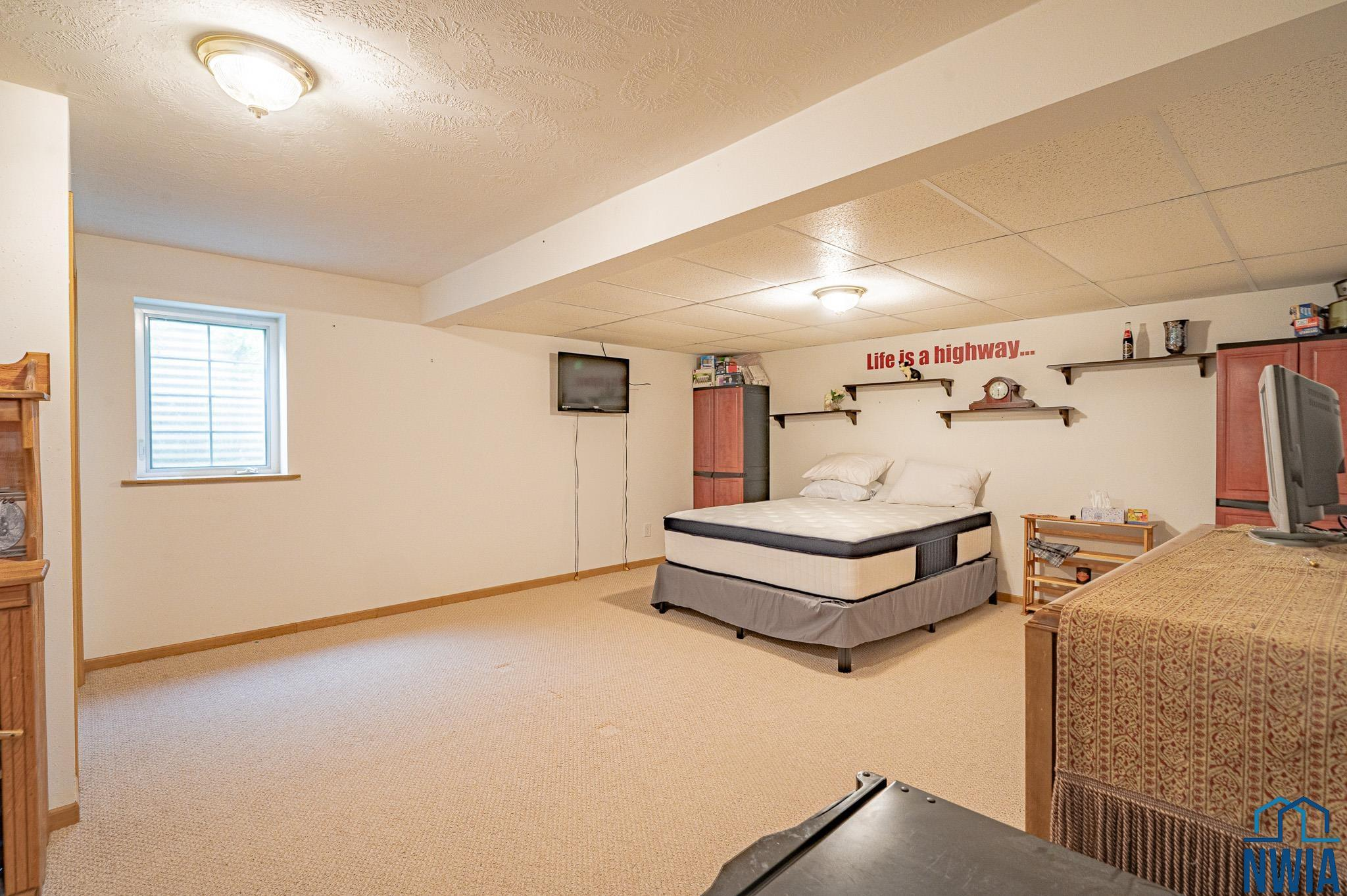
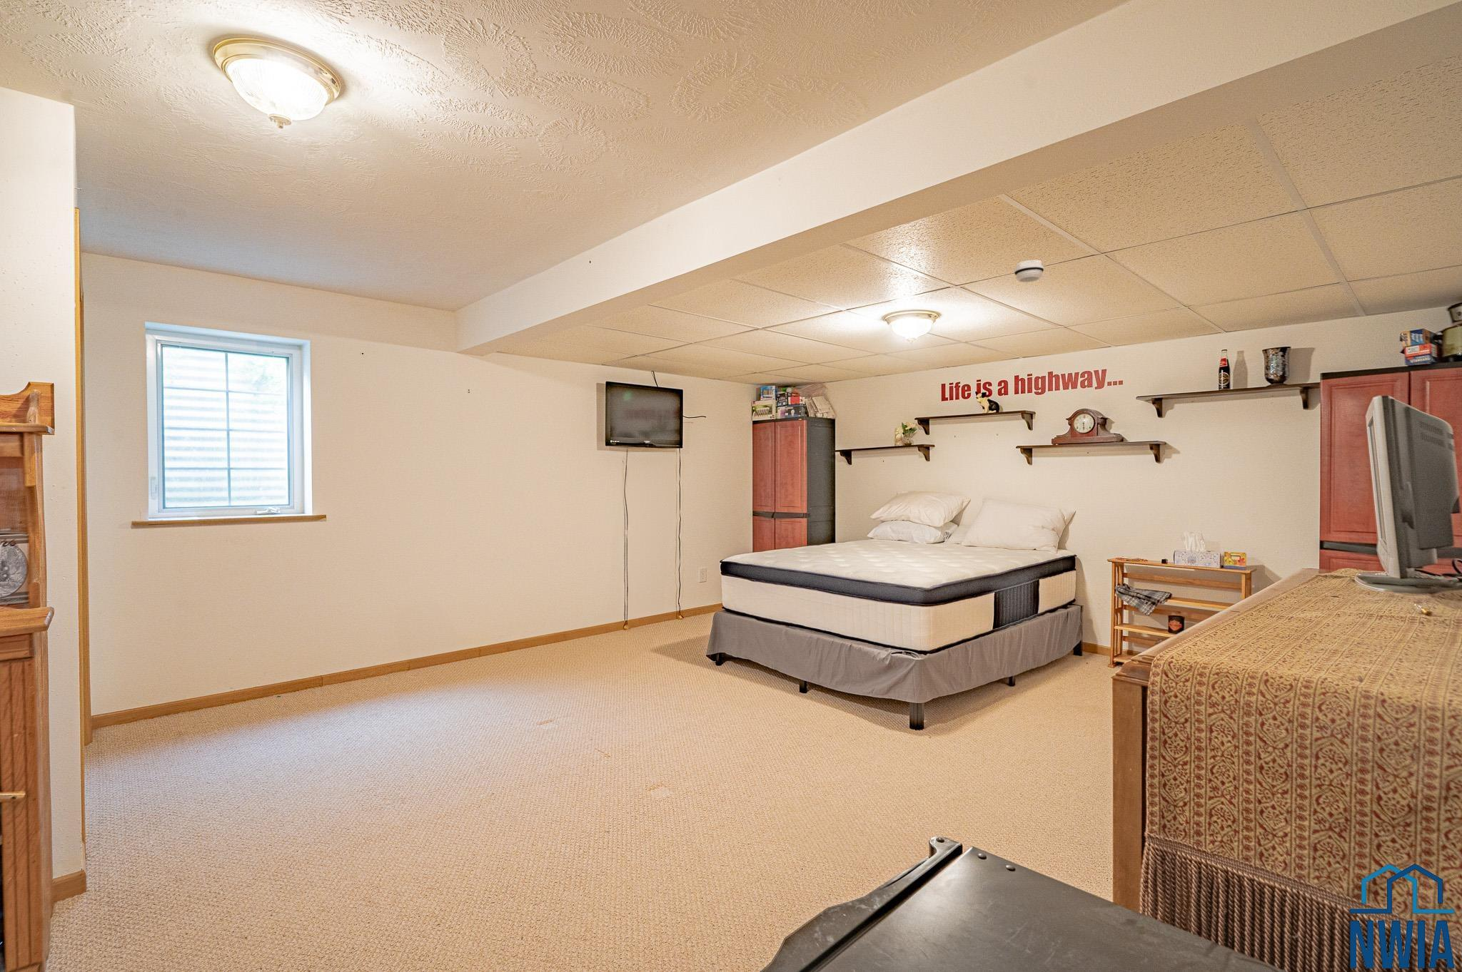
+ smoke detector (1029, 271)
